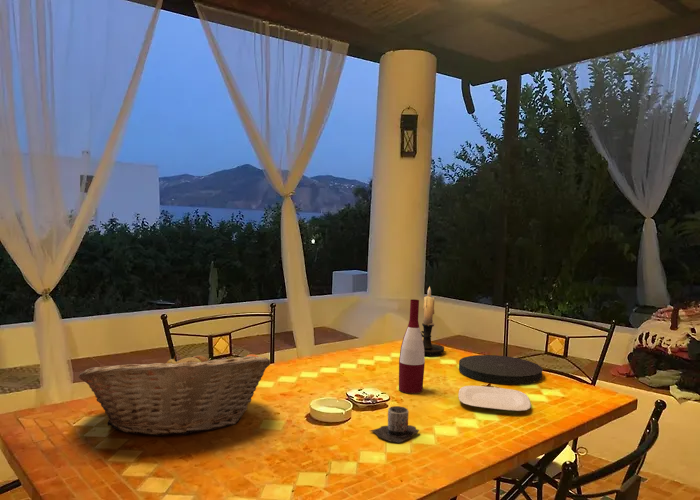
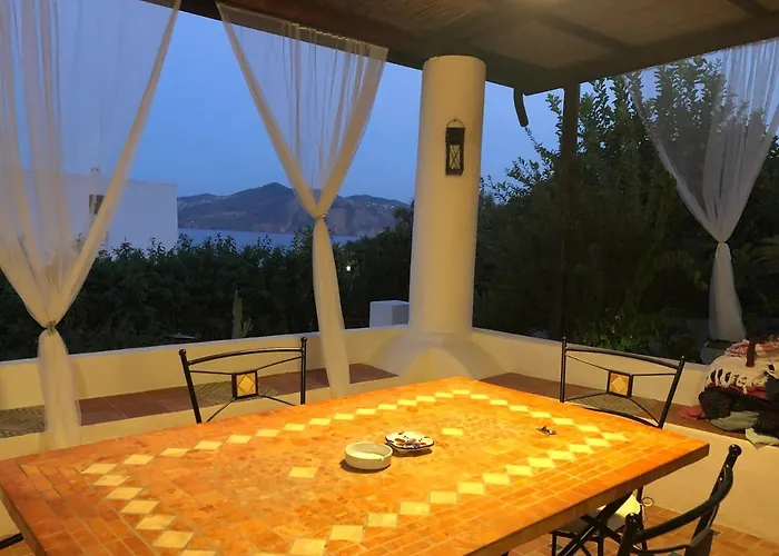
- plate (499, 368)
- alcohol (412, 345)
- fruit basket (179, 382)
- mug (396, 420)
- plate (493, 399)
- candle holder (424, 318)
